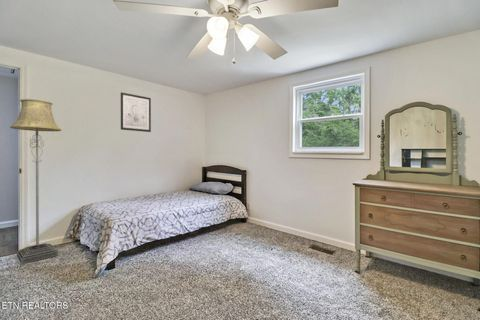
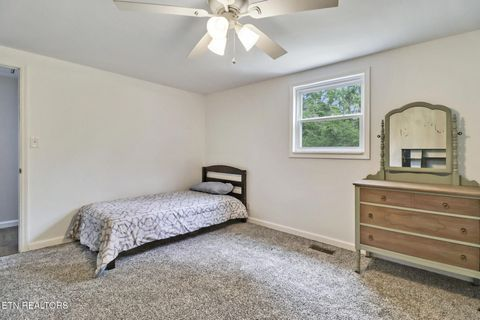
- wall art (136, 113)
- floor lamp (37, 179)
